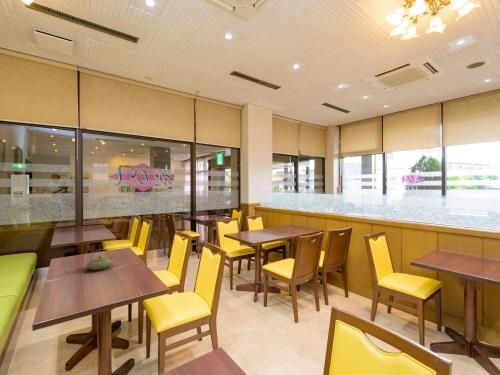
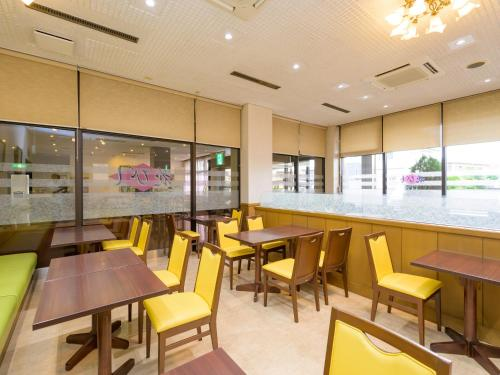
- teapot (101, 258)
